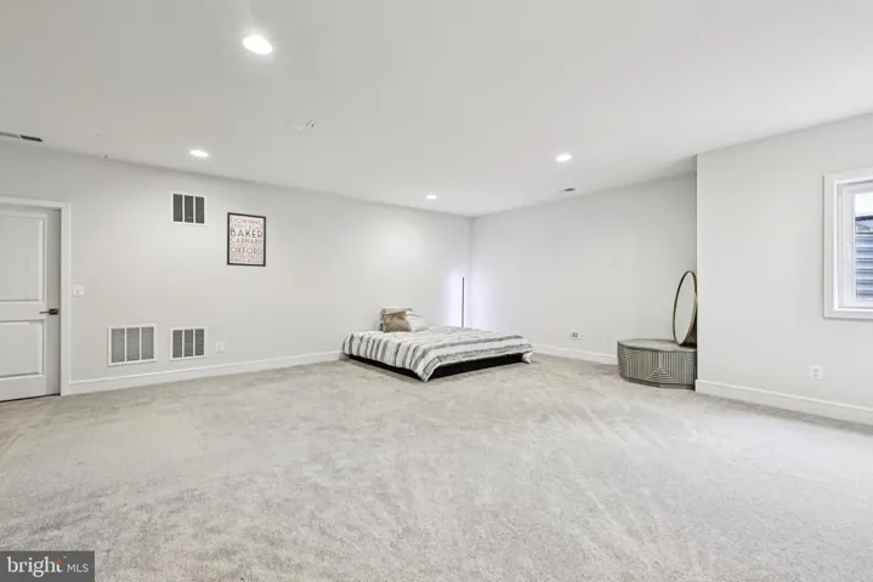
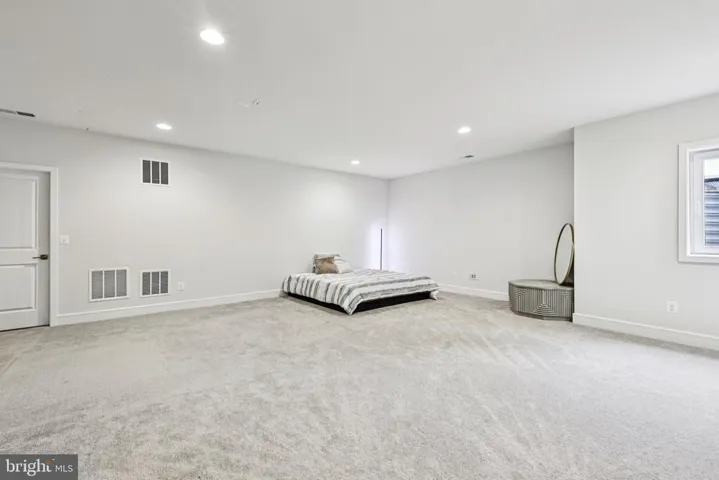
- wall art (246, 240)
